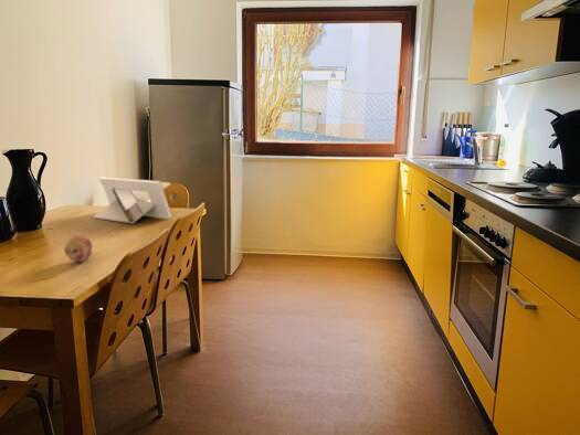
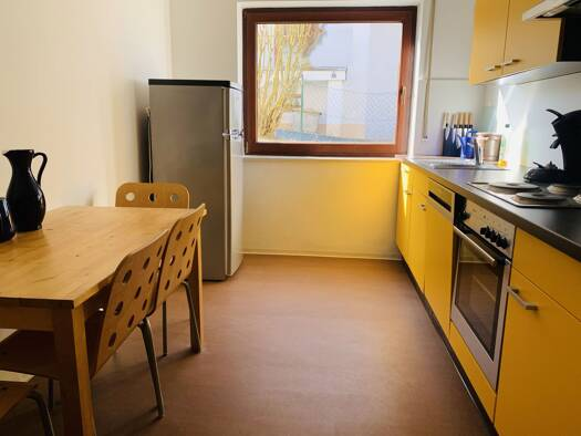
- fruit (78, 248)
- architectural model (136, 197)
